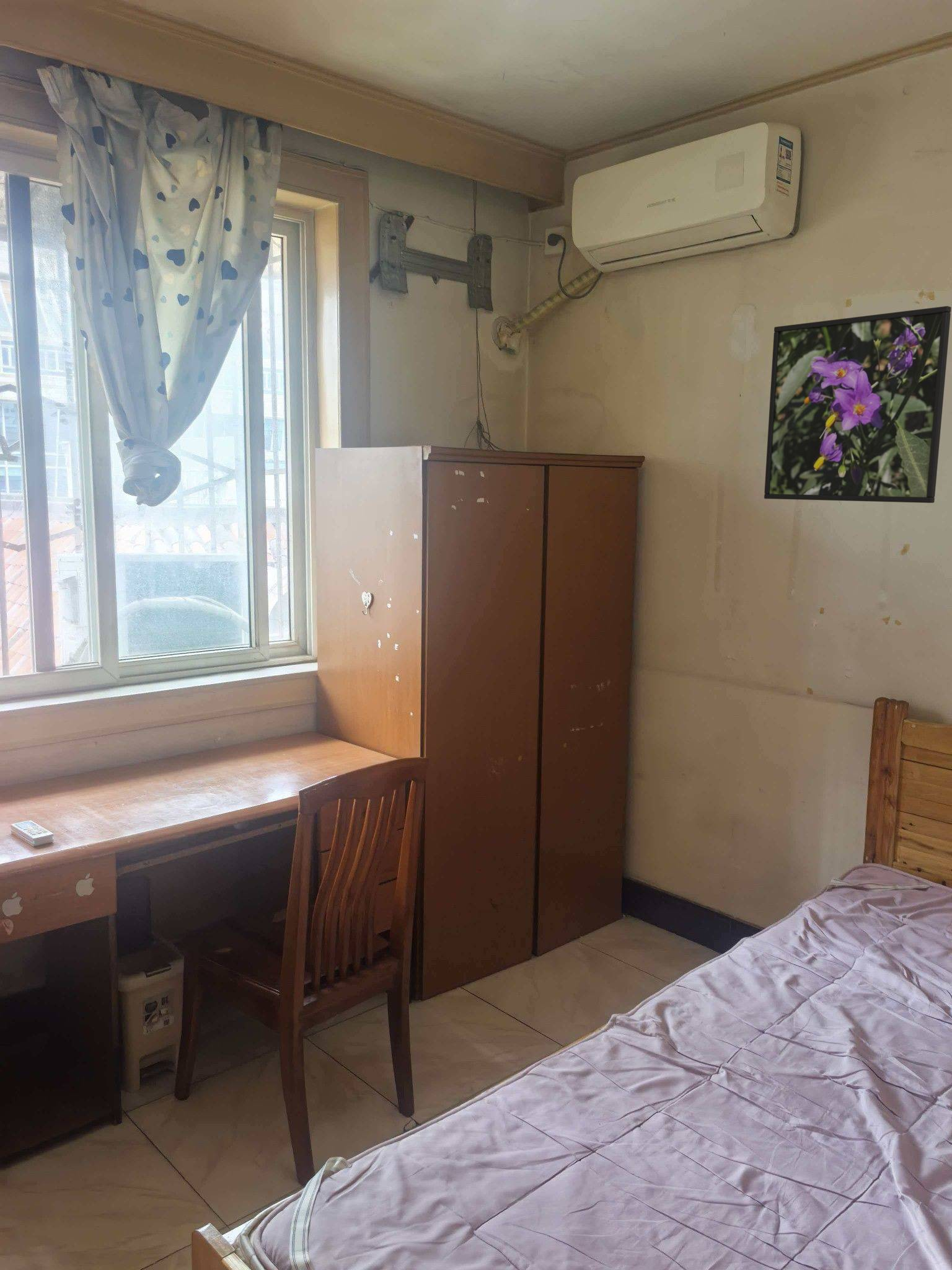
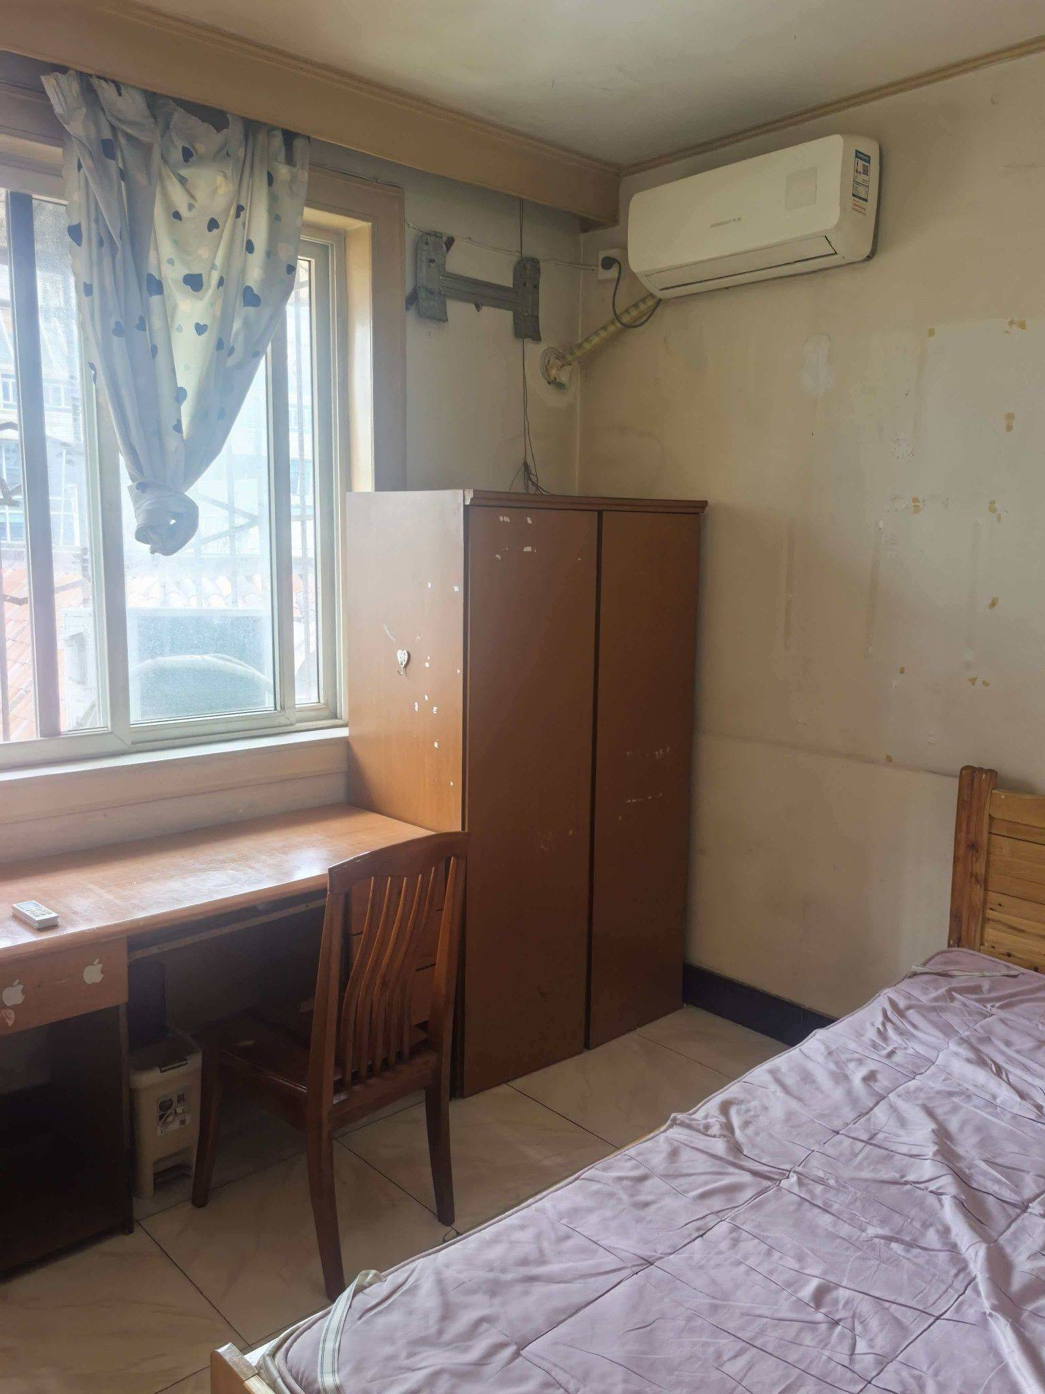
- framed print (850, 410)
